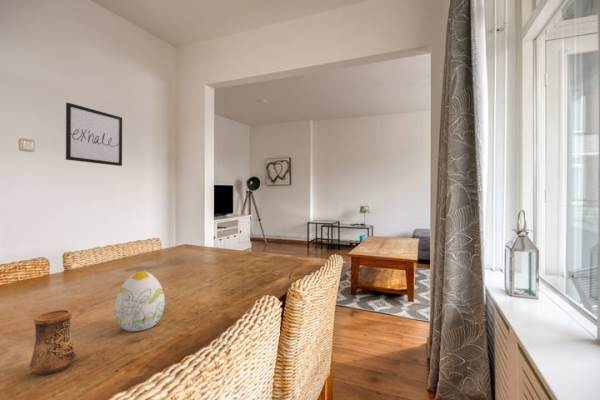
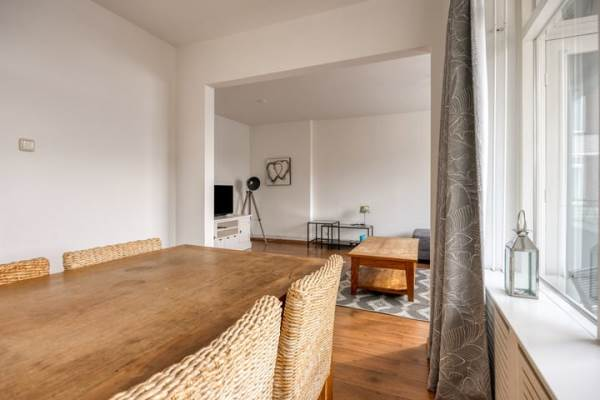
- decorative egg (140, 298)
- cup (53, 340)
- wall art (96, 136)
